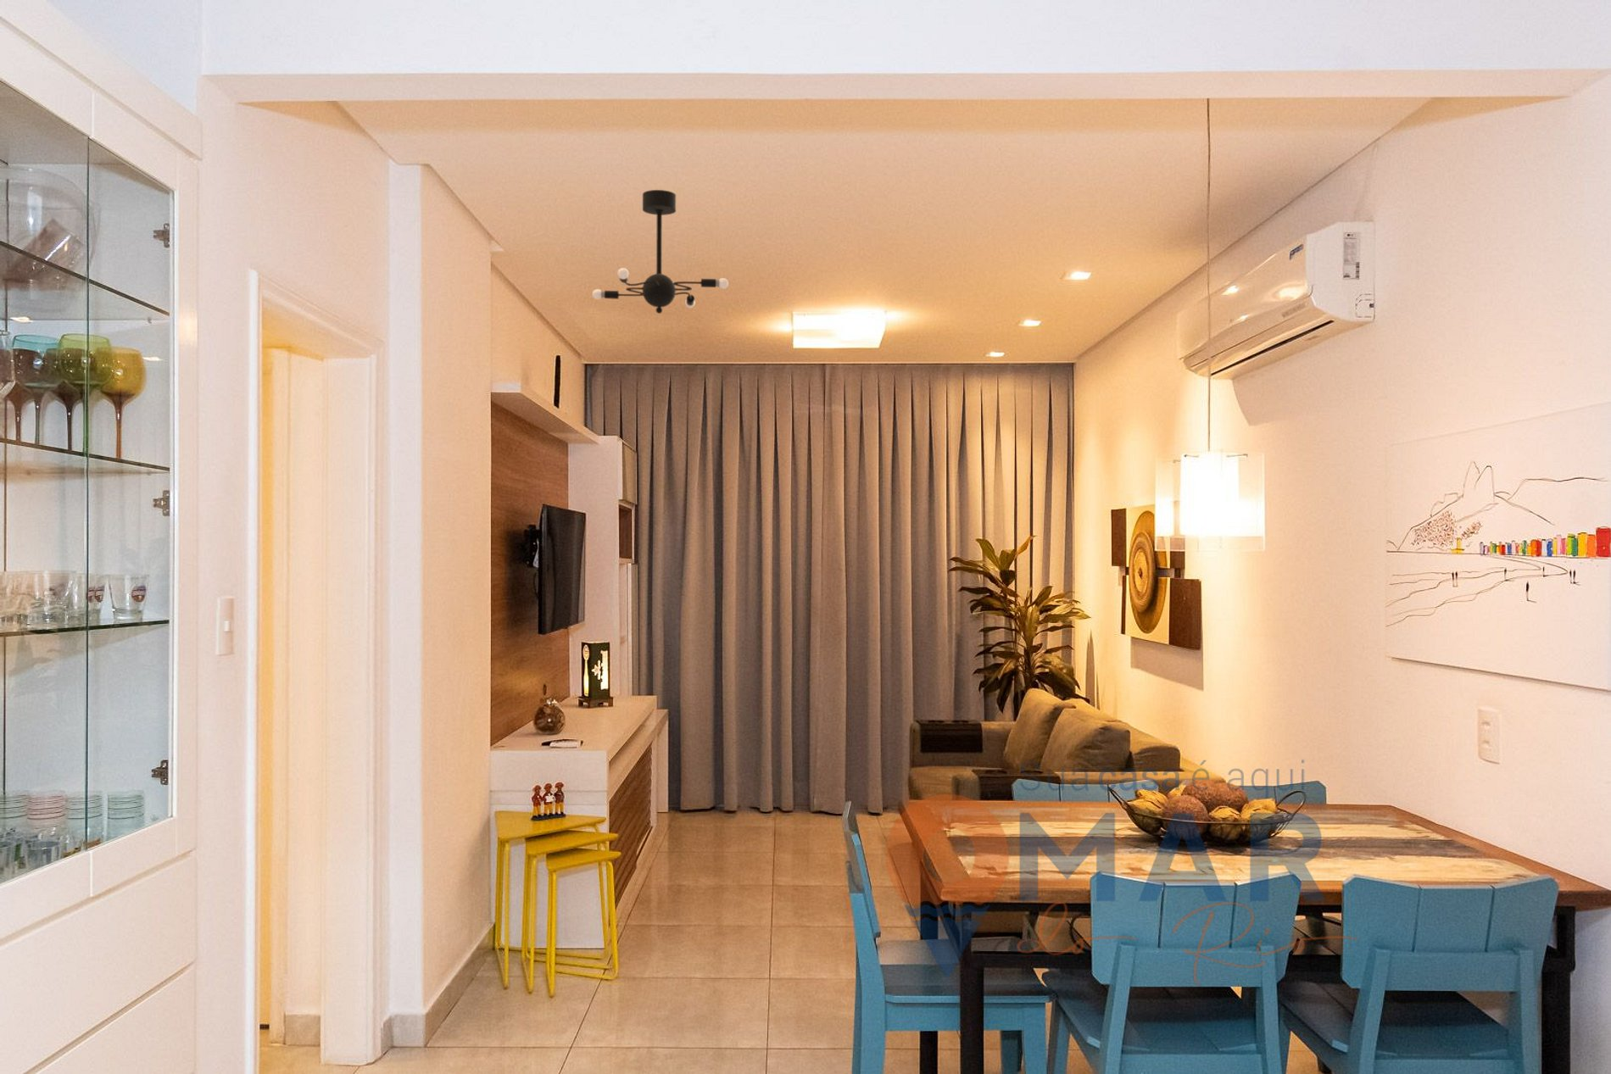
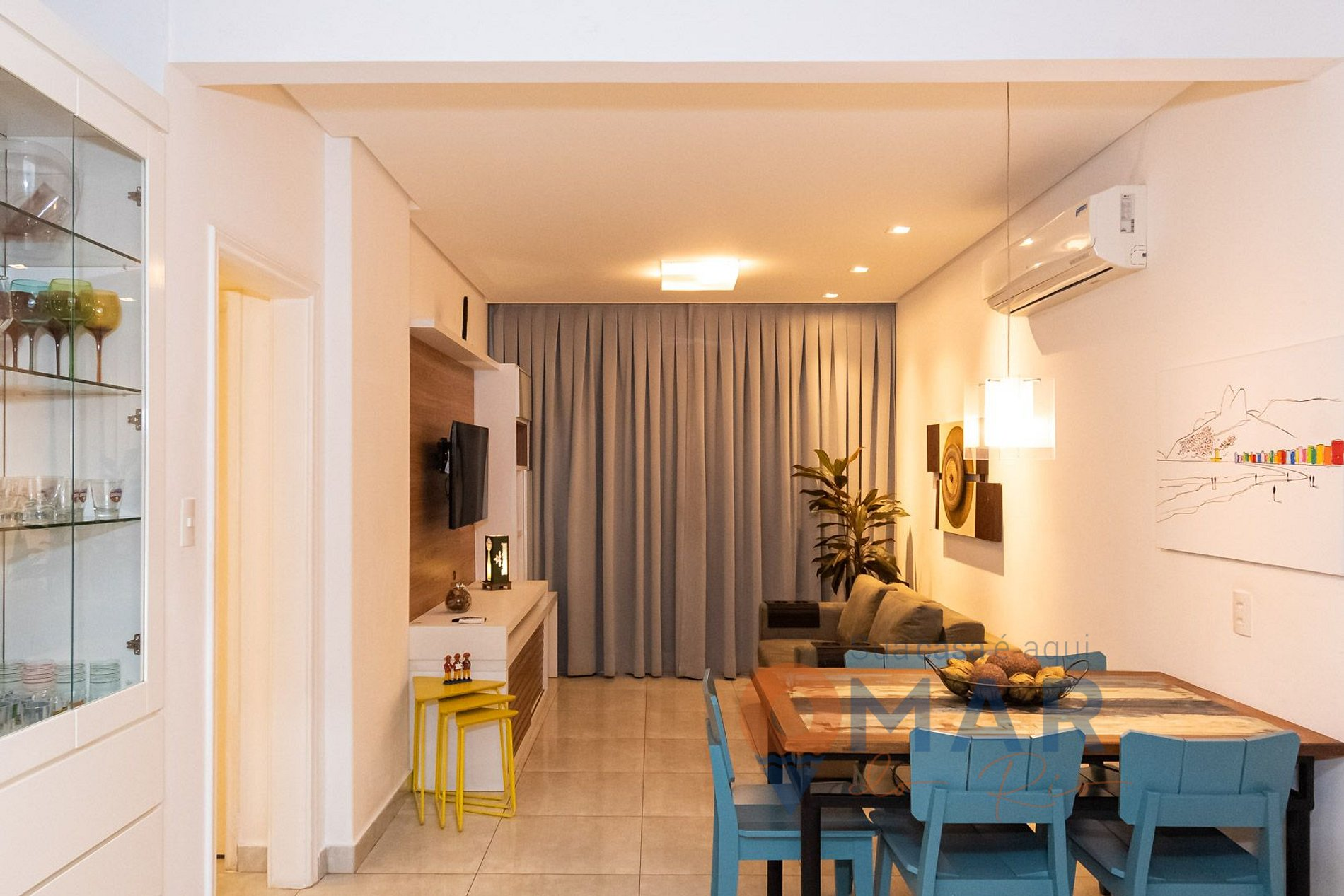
- ceiling light fixture (659, 253)
